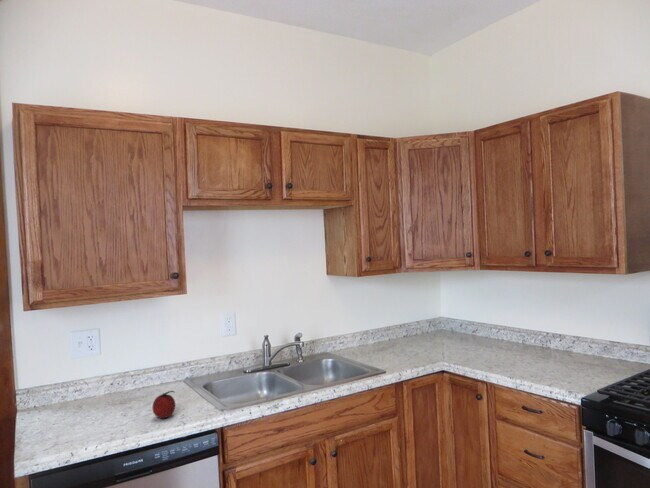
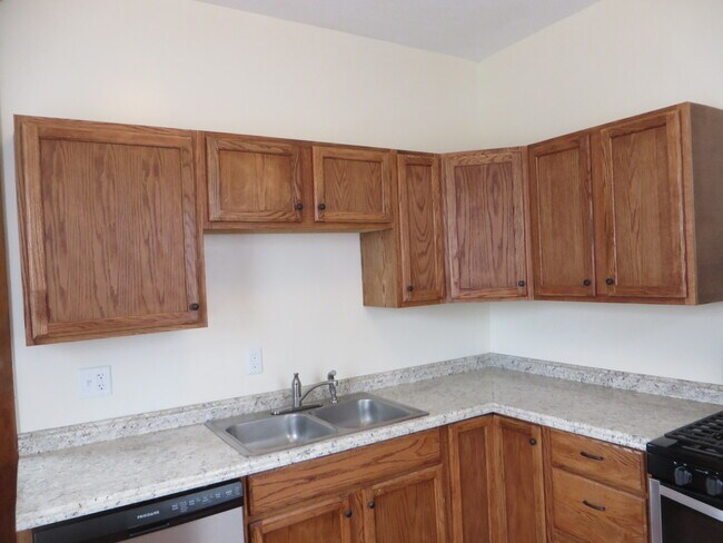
- fruit (164, 403)
